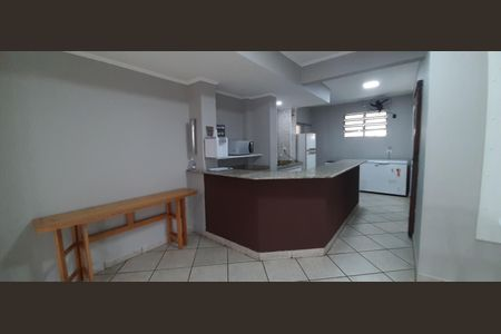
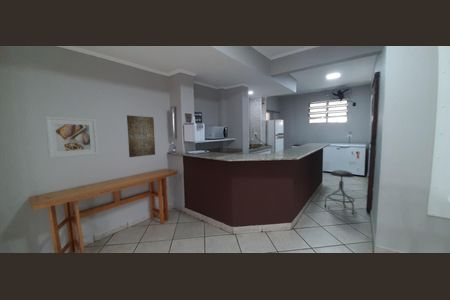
+ stool (339, 189)
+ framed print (74, 137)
+ wall art (141, 136)
